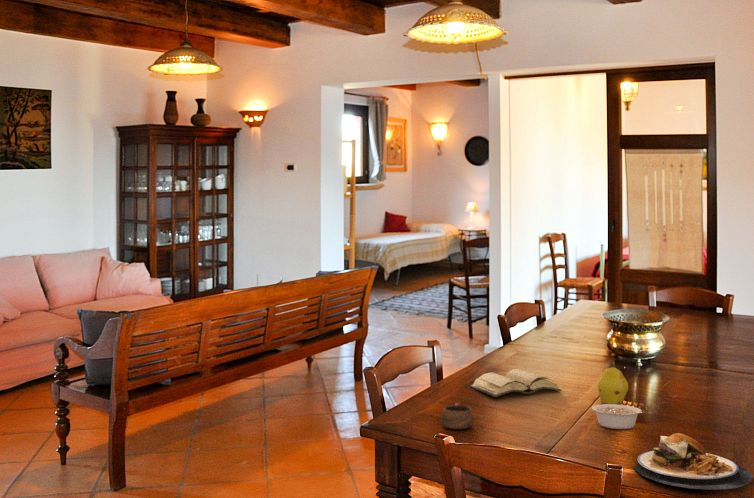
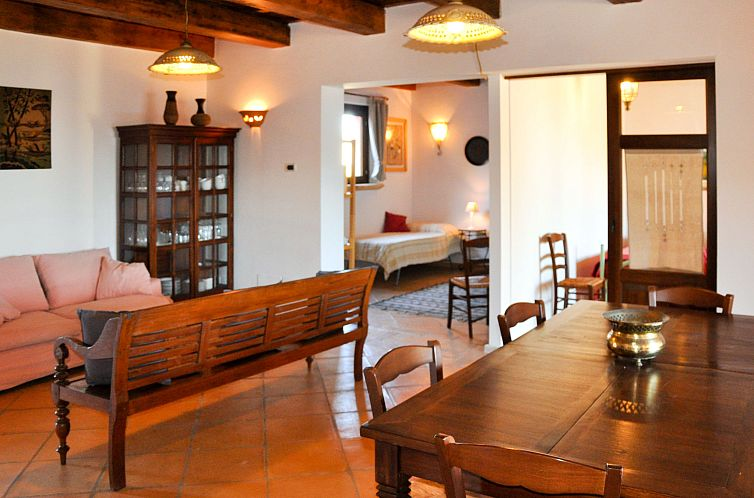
- cup (458, 415)
- fruit (612, 385)
- legume (618, 415)
- diary (515, 381)
- plate (691, 455)
